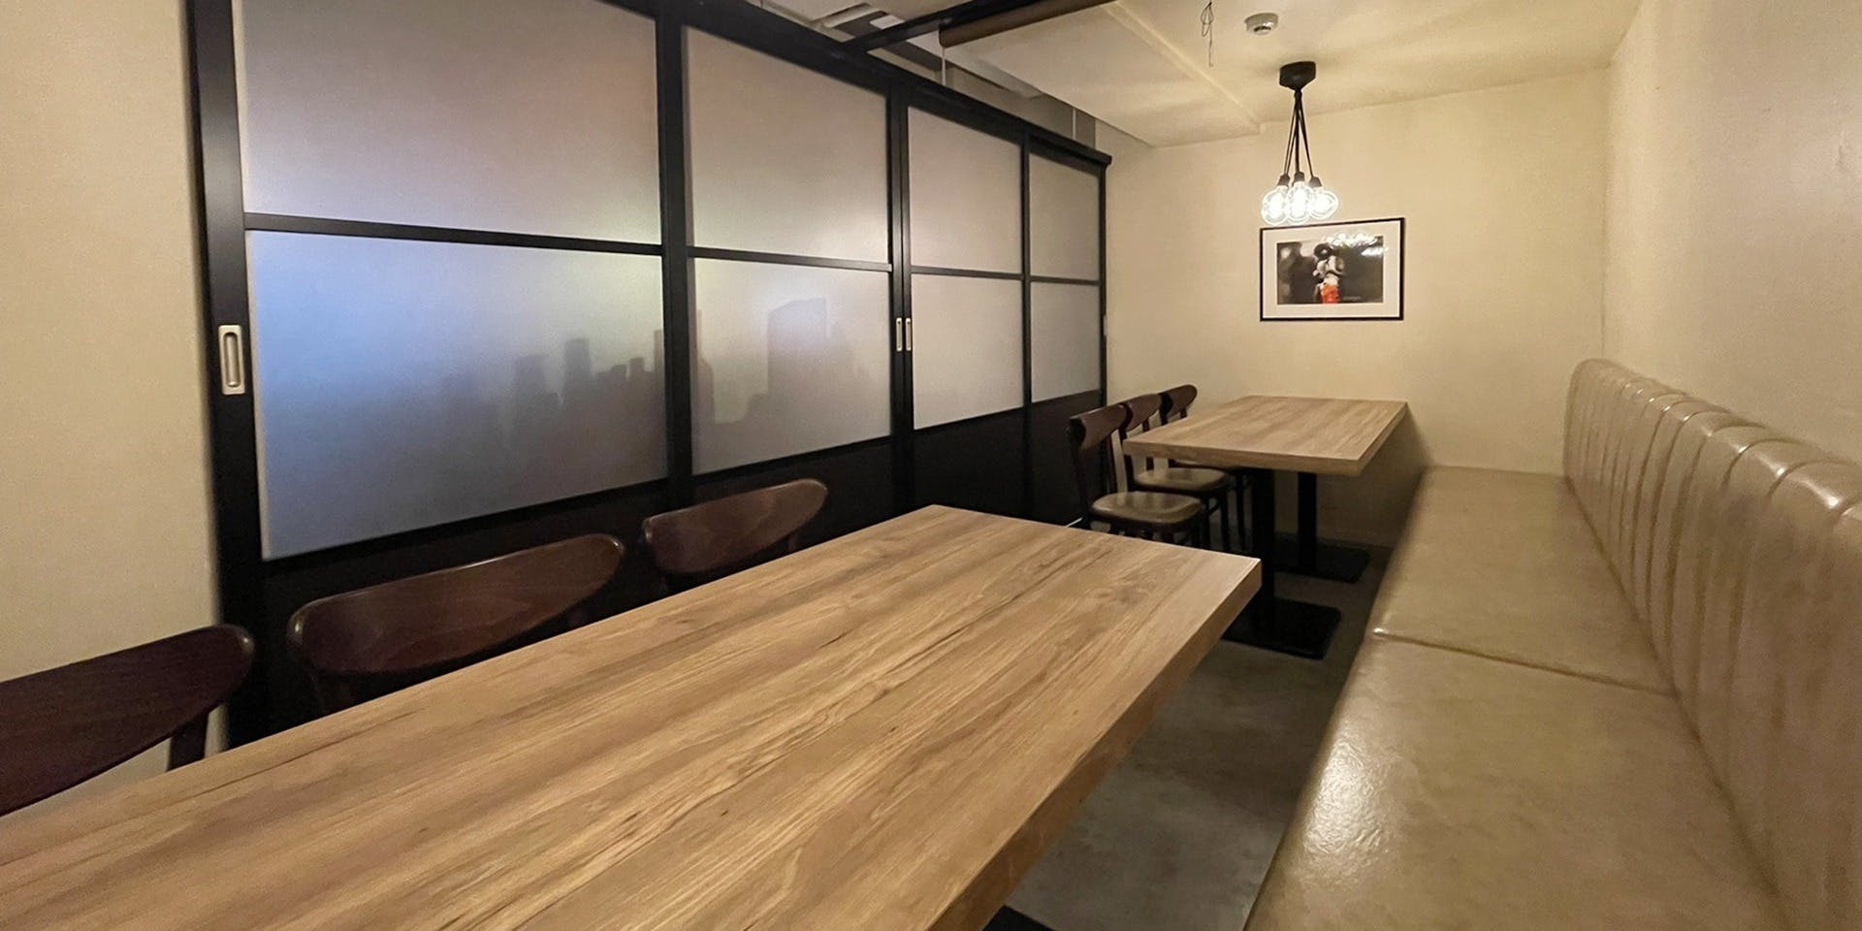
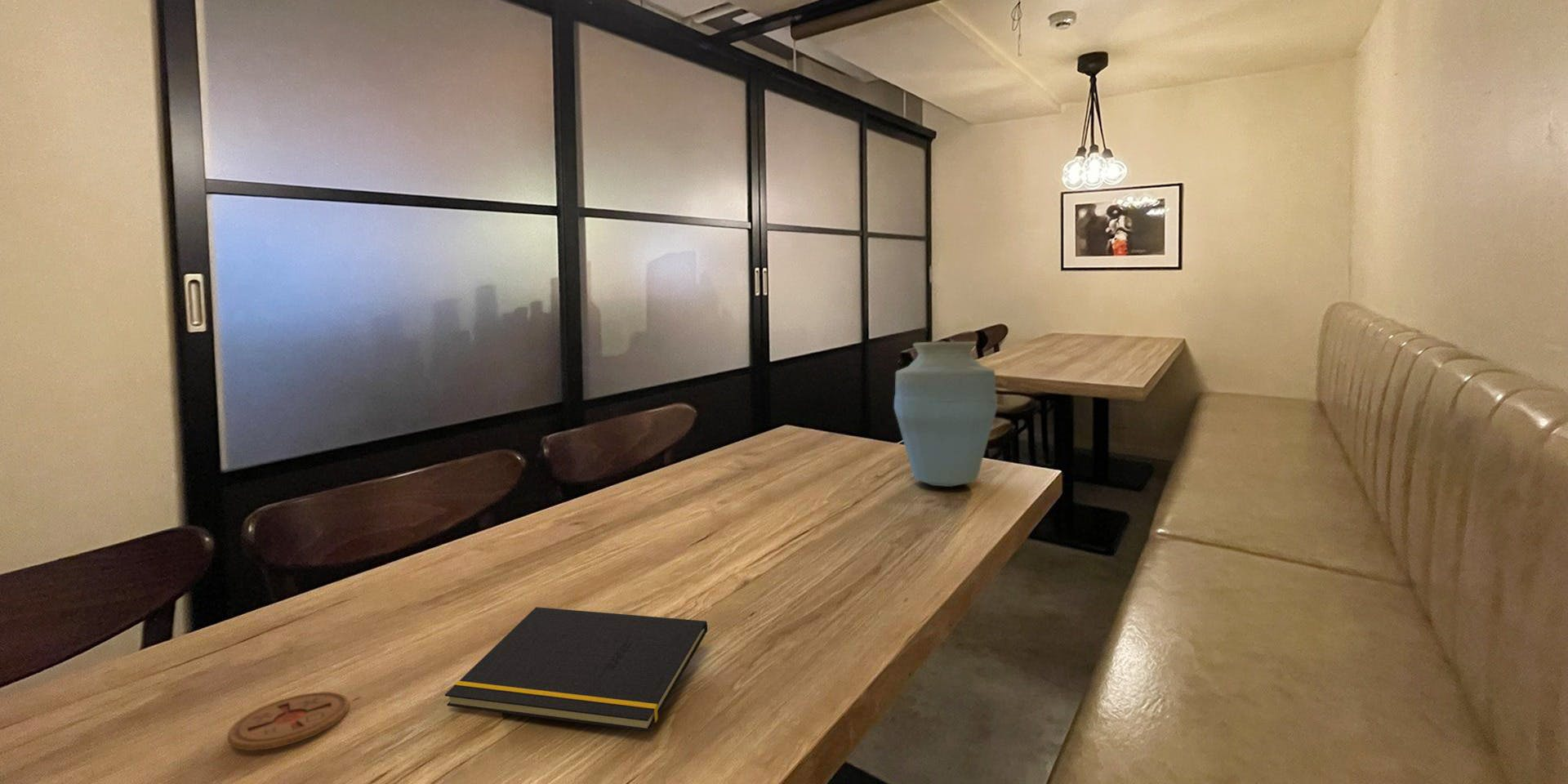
+ vase (944, 413)
+ notepad (585, 660)
+ coaster (291, 719)
